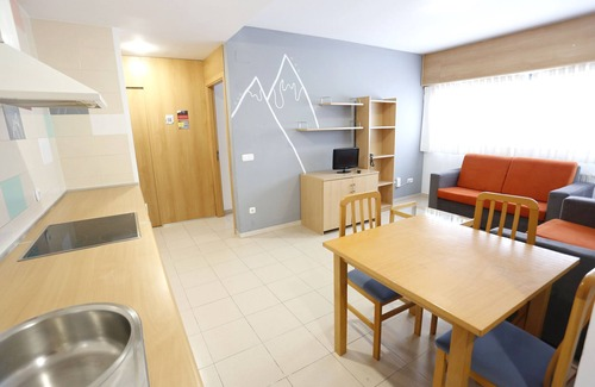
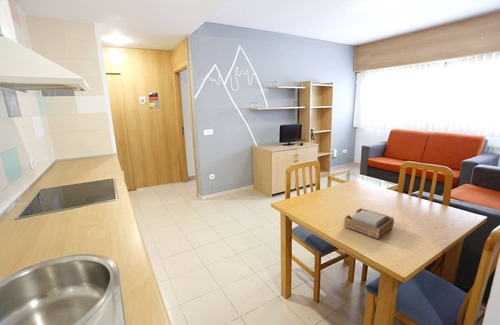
+ napkin holder (368, 220)
